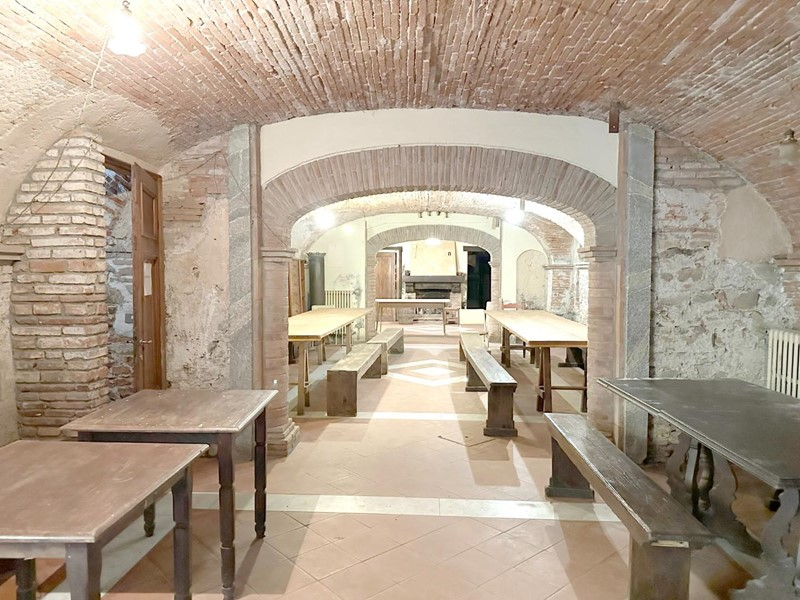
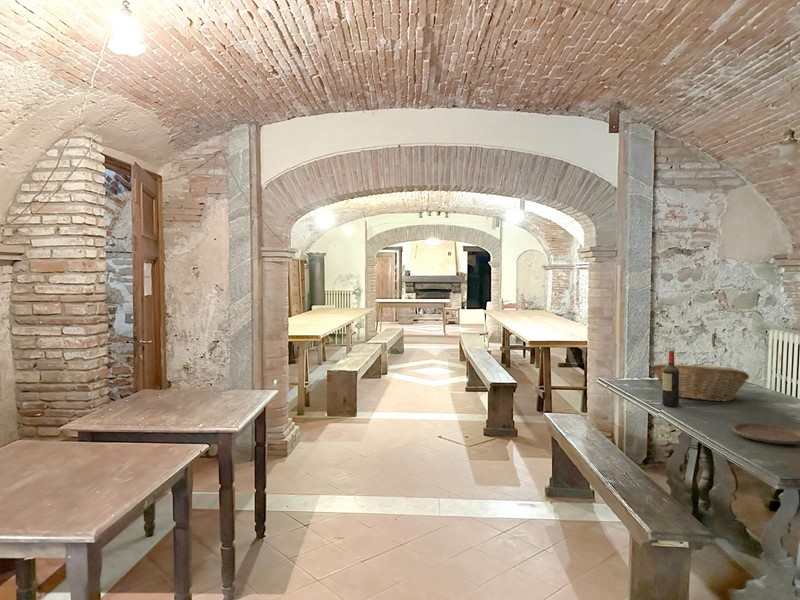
+ plate (769, 433)
+ fruit basket (697, 378)
+ wine bottle (671, 377)
